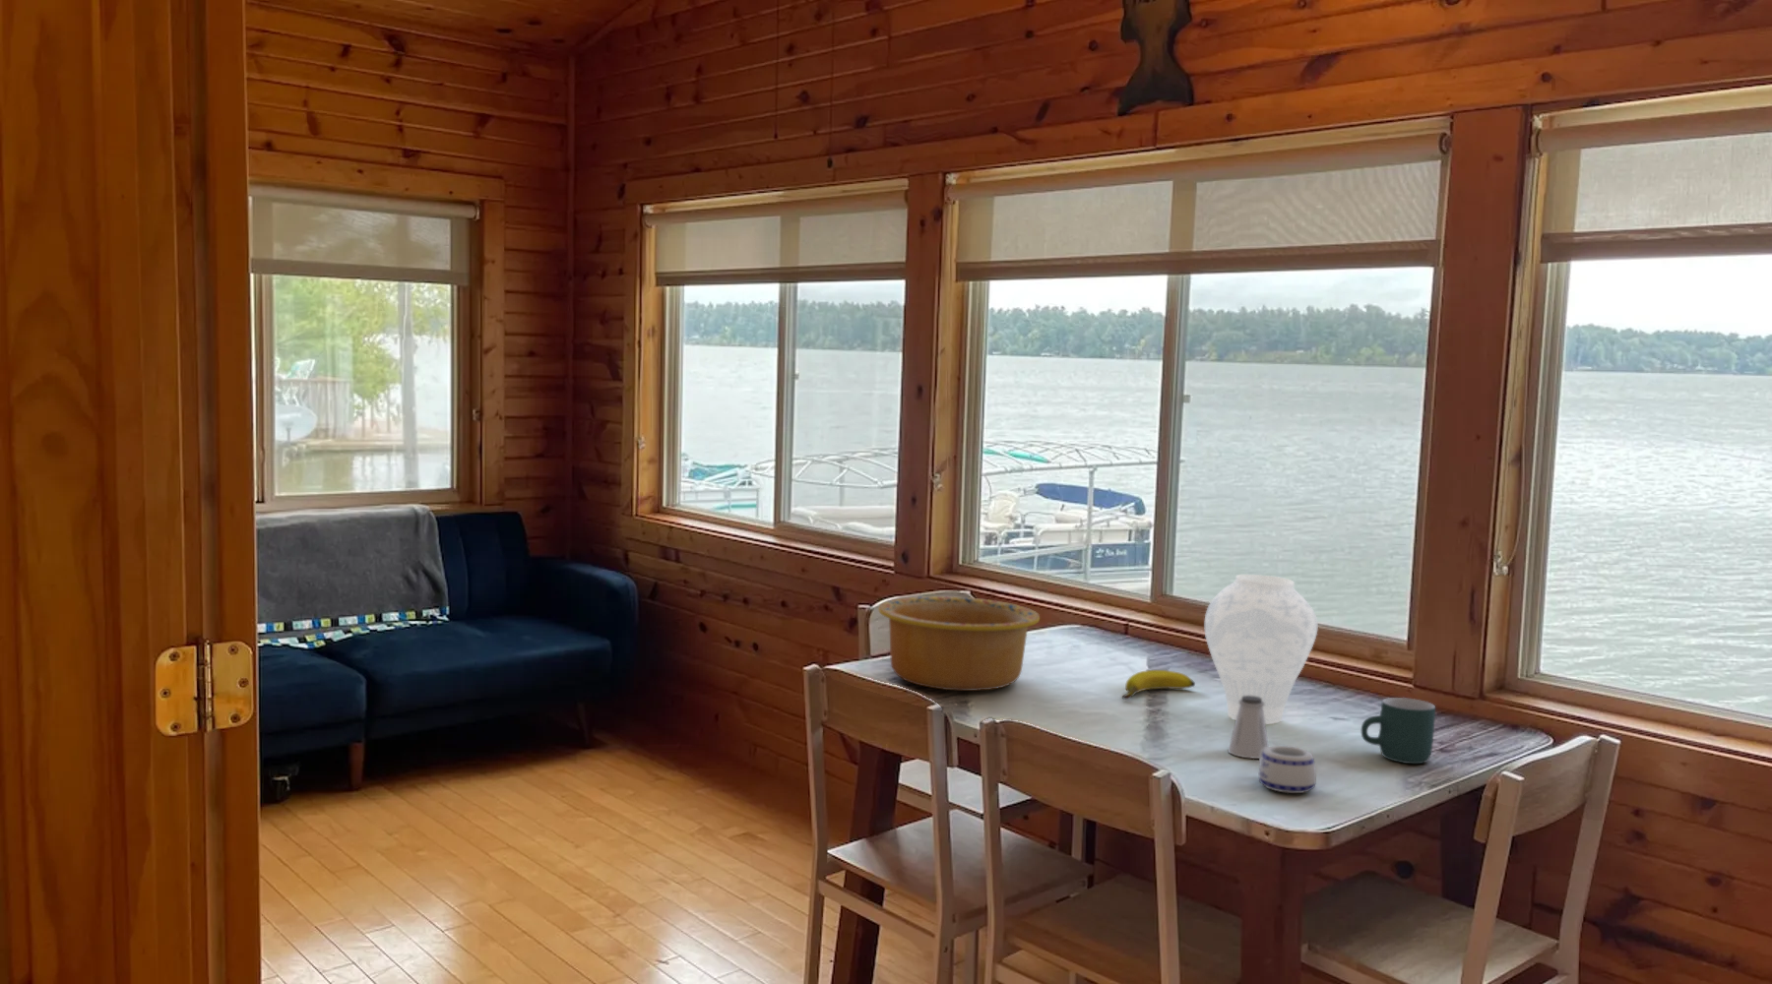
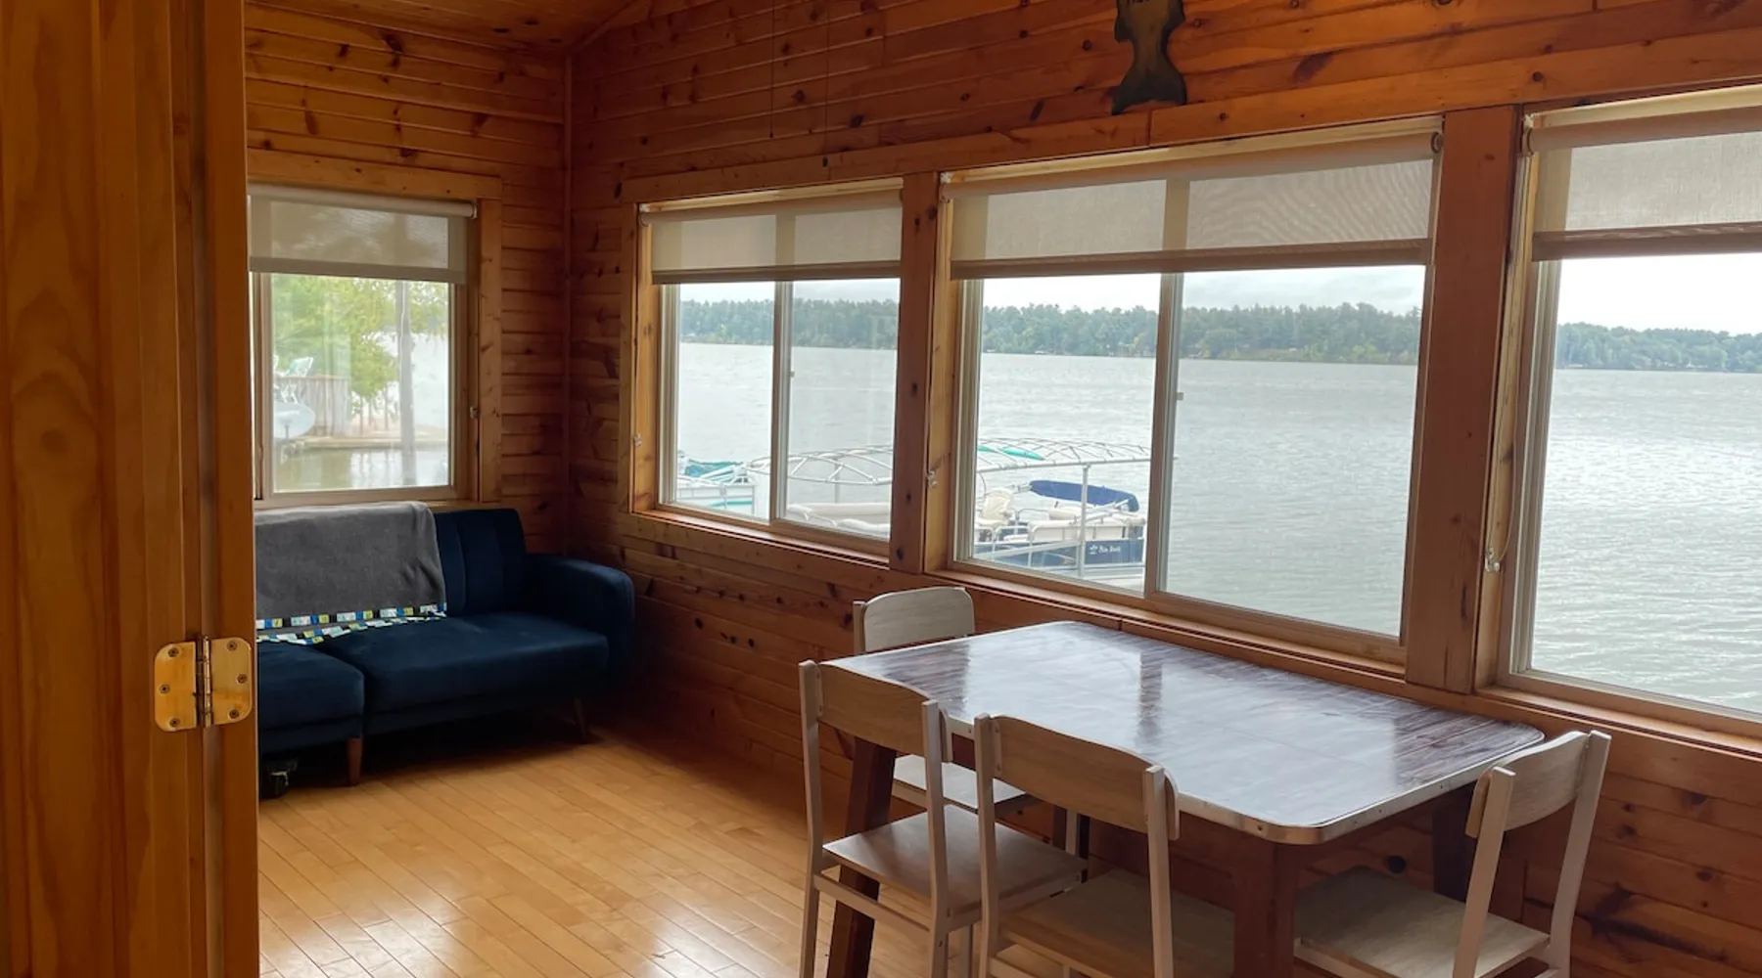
- saltshaker (1251, 725)
- banana (1150, 682)
- bowl (956, 643)
- vase (1259, 647)
- mug (1282, 767)
- mug (1400, 731)
